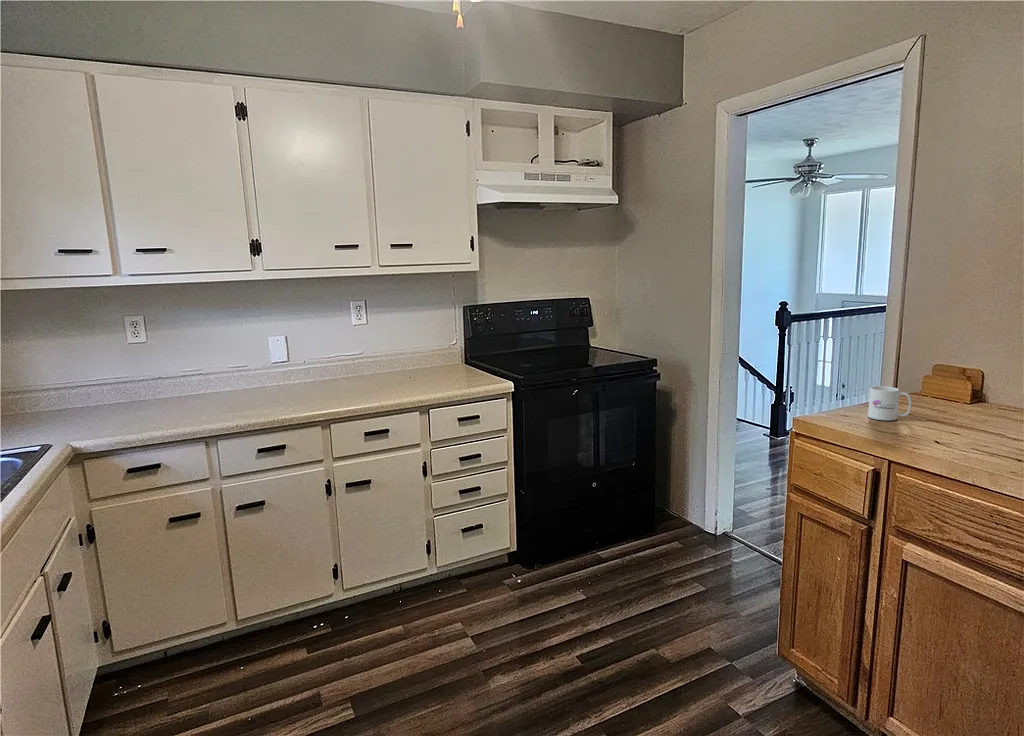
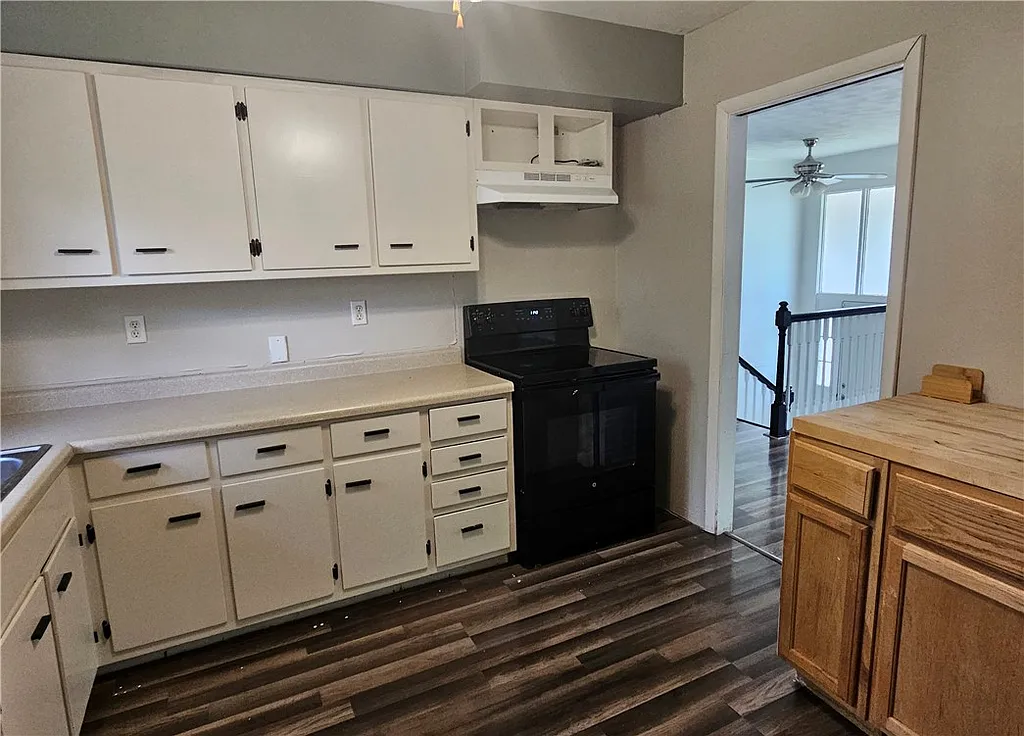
- mug (889, 403)
